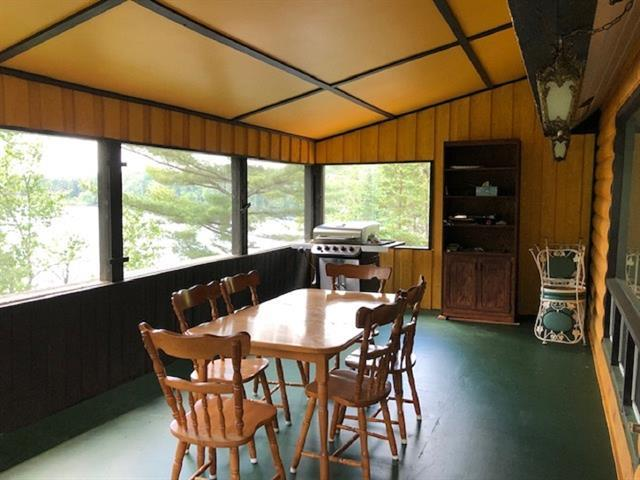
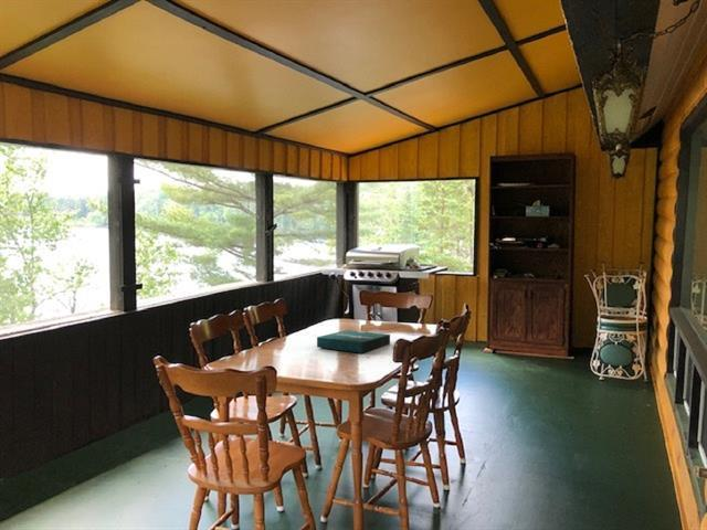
+ pizza box (354, 340)
